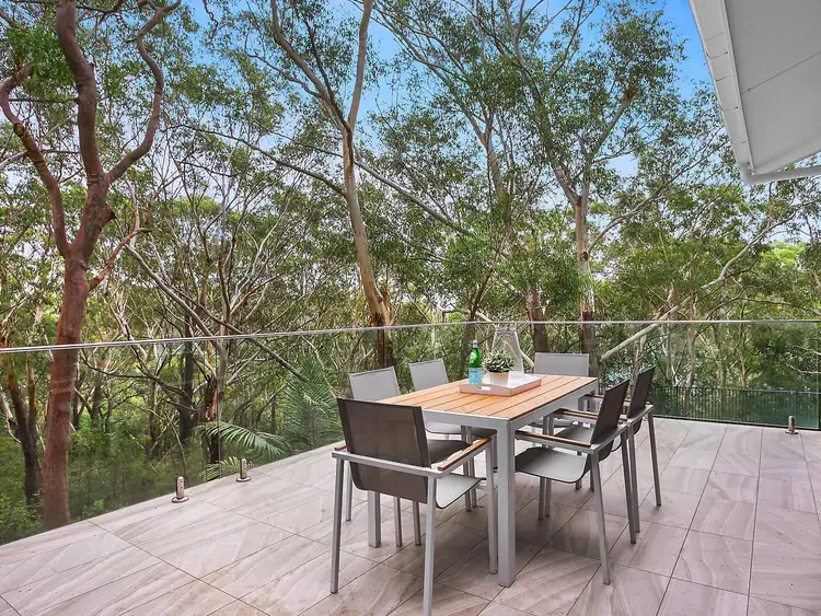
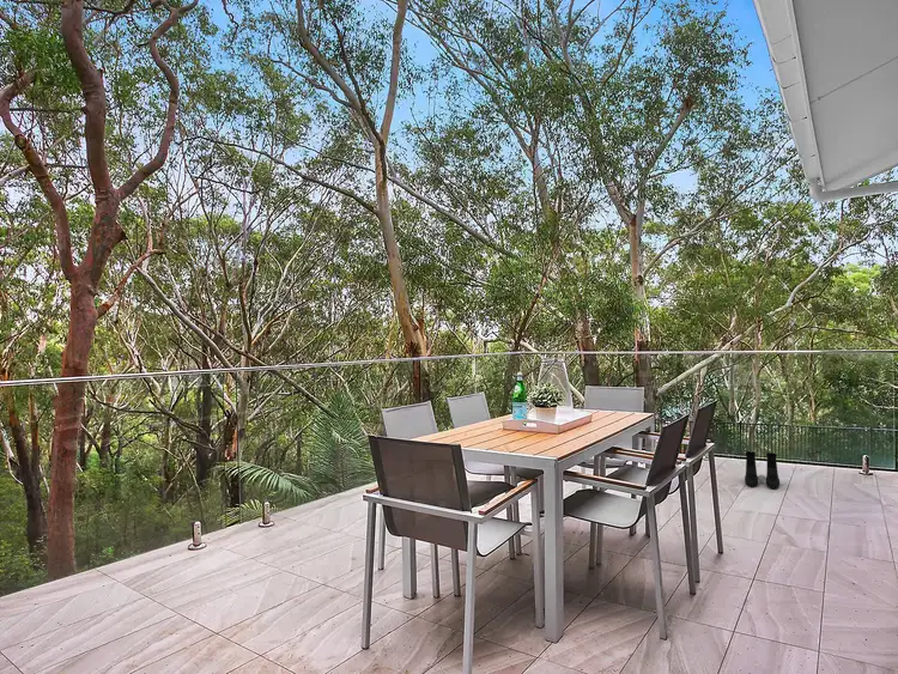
+ boots (756, 468)
